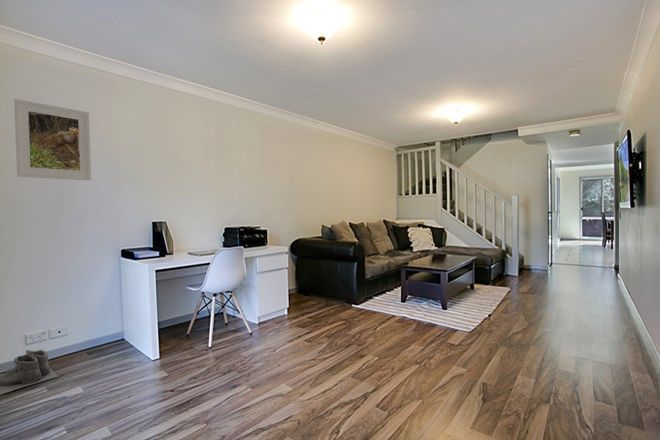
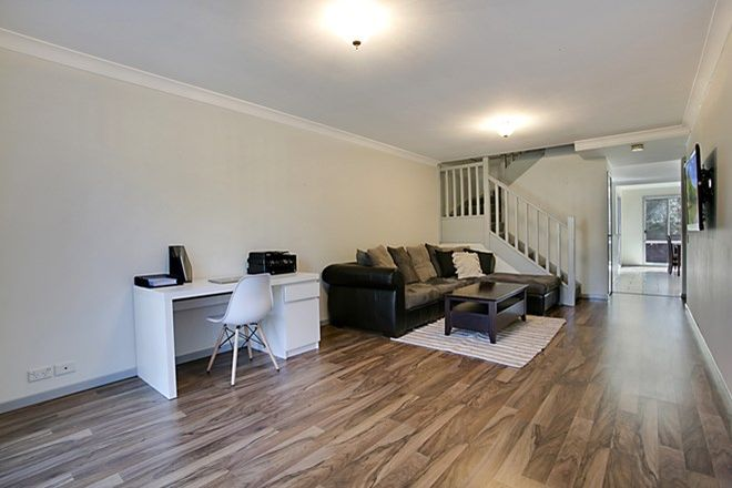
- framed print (55, 142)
- boots (23, 364)
